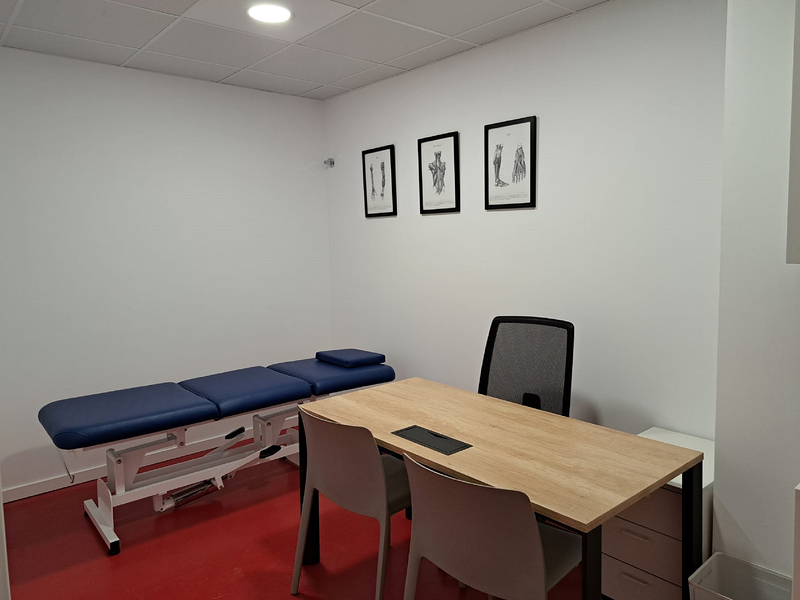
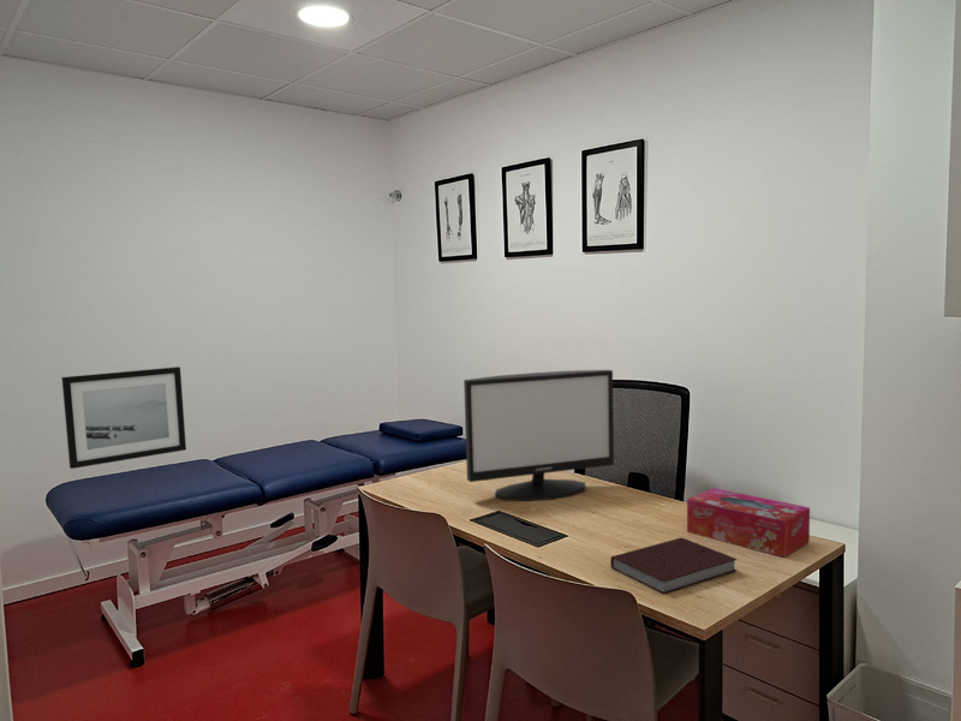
+ monitor (539, 433)
+ wall art (126, 415)
+ tissue box (746, 519)
+ notebook (673, 562)
